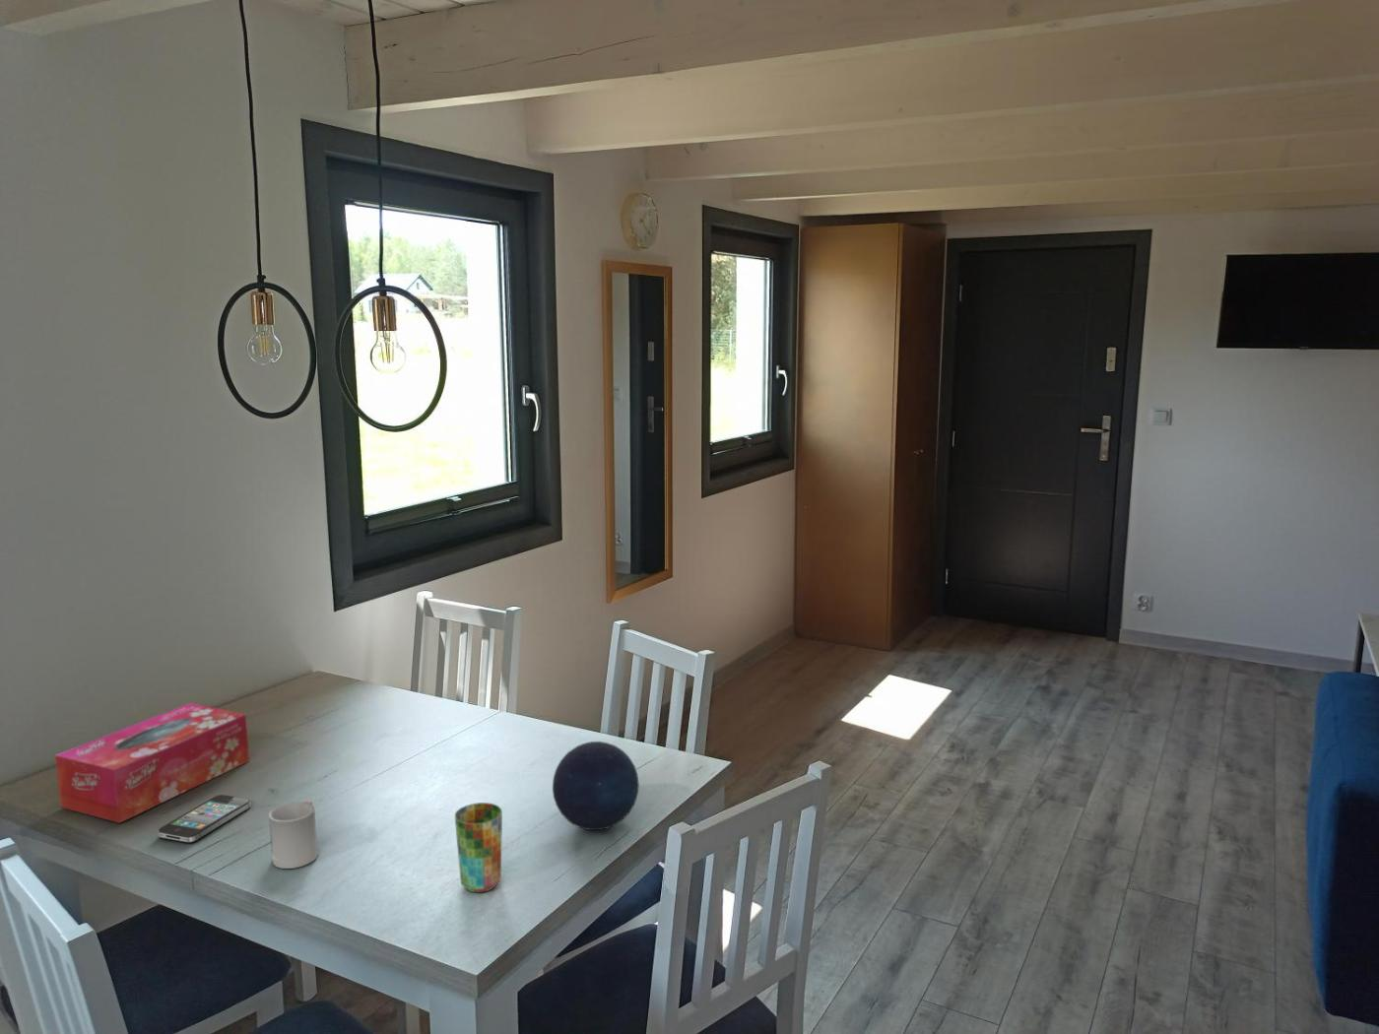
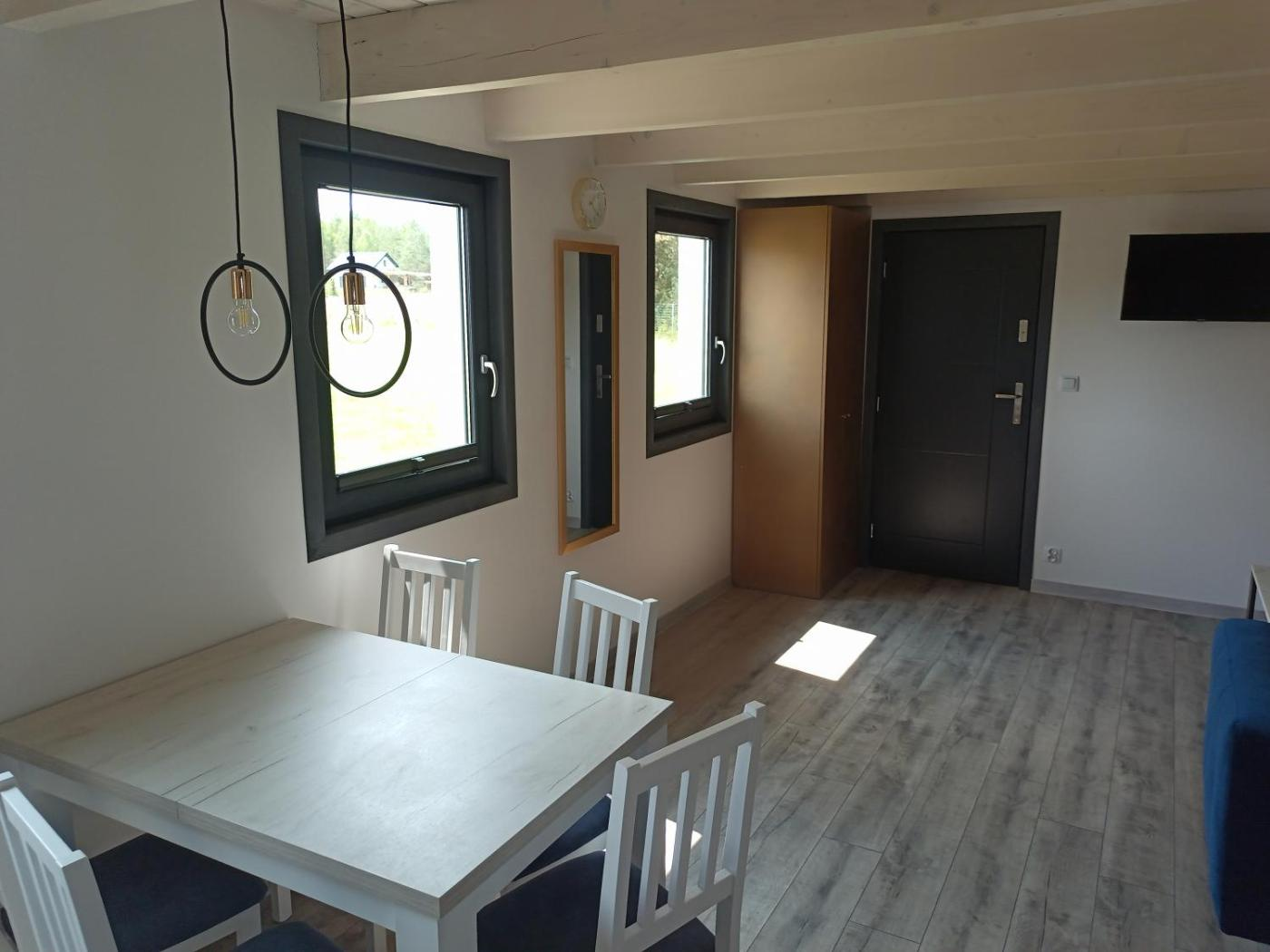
- smartphone (206, 818)
- decorative orb (595, 785)
- cup (298, 830)
- tissue box (157, 758)
- cup (480, 848)
